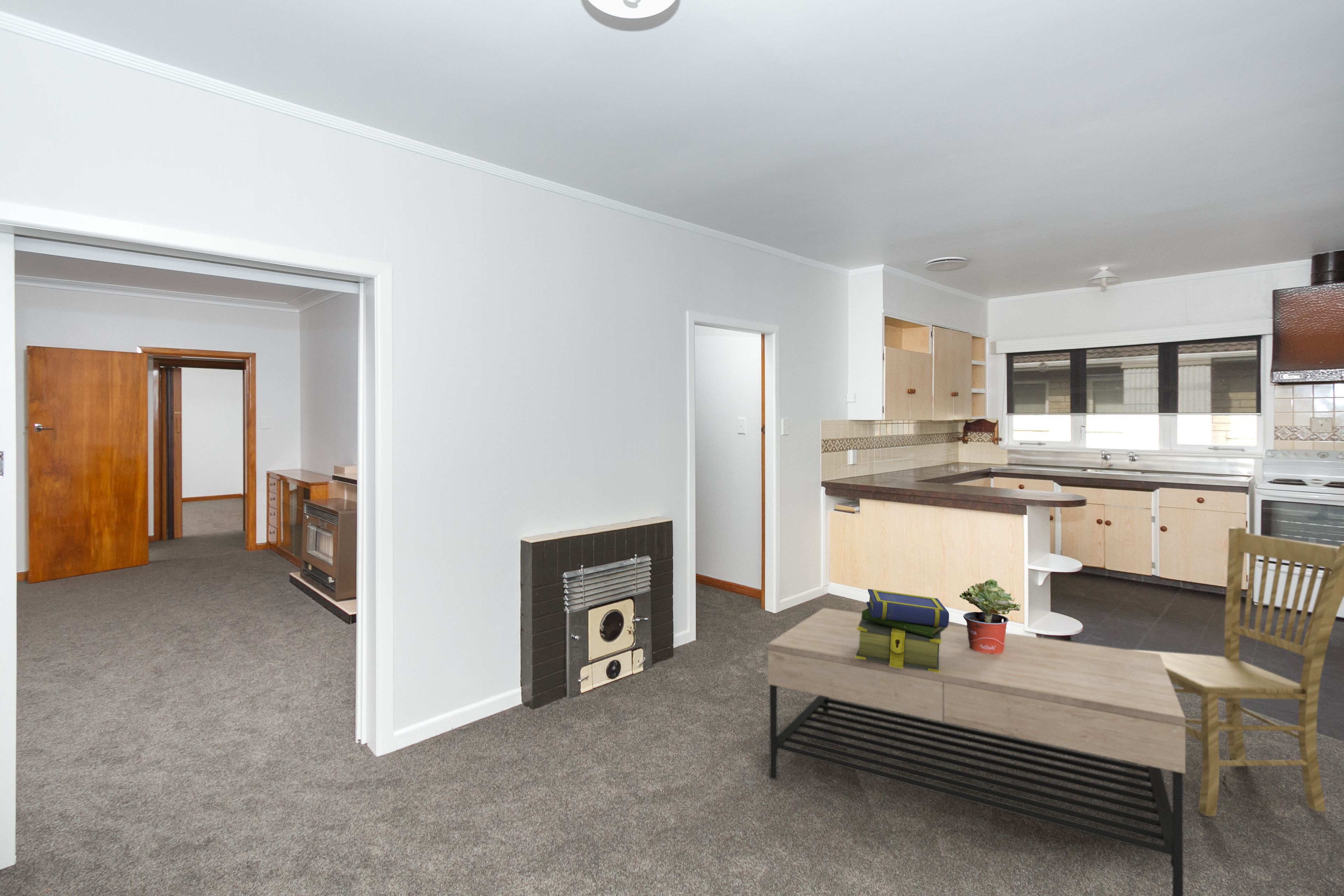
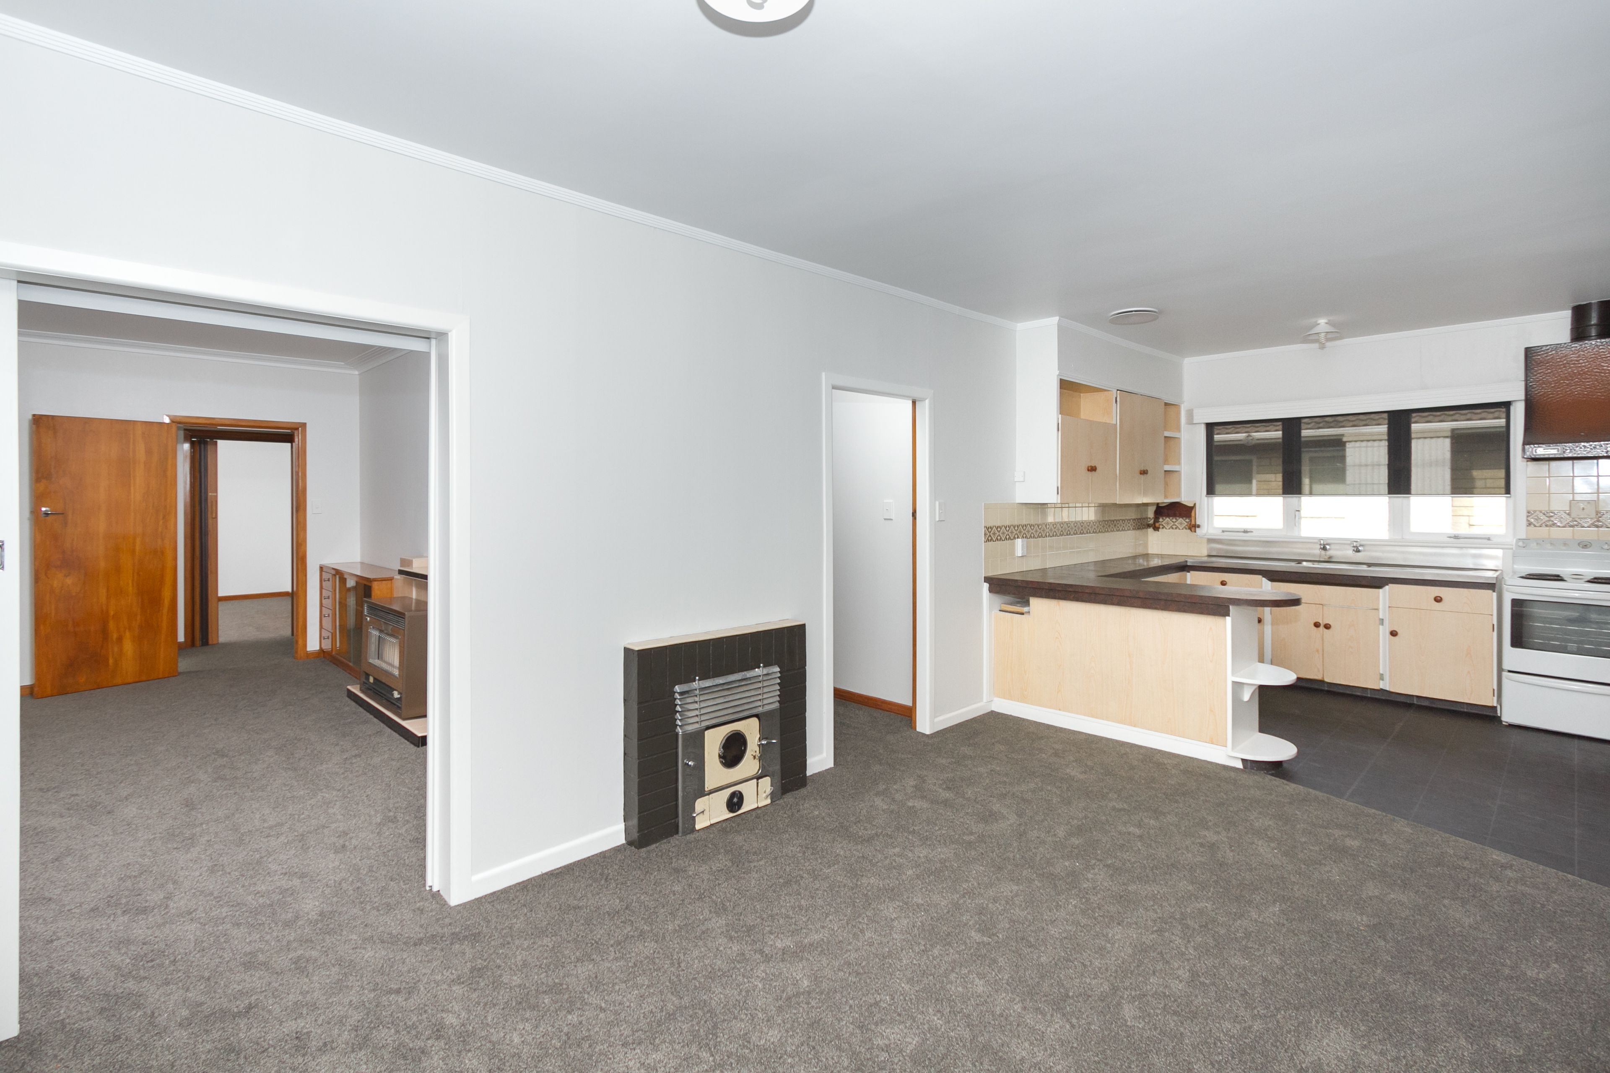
- coffee table (958, 719)
- potted plant (992, 615)
- stack of books (902, 626)
- dining chair (1227, 658)
